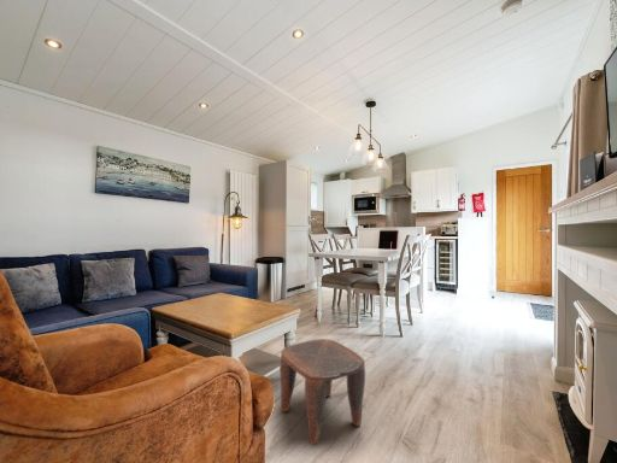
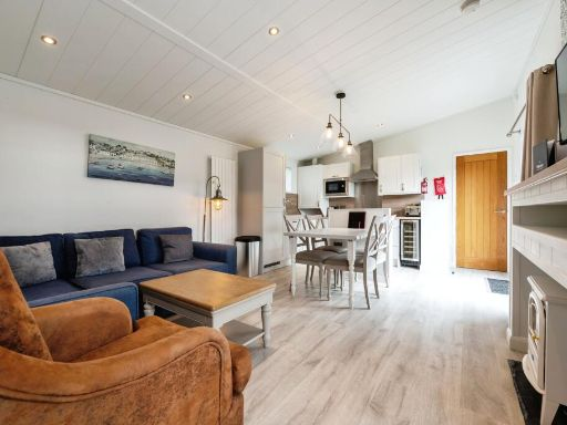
- stool (321, 383)
